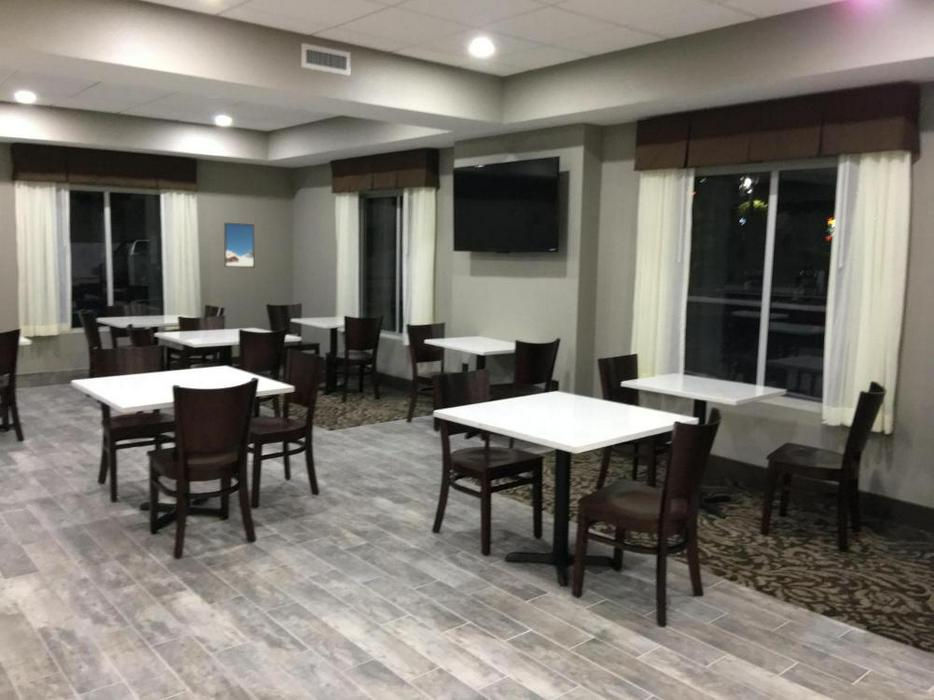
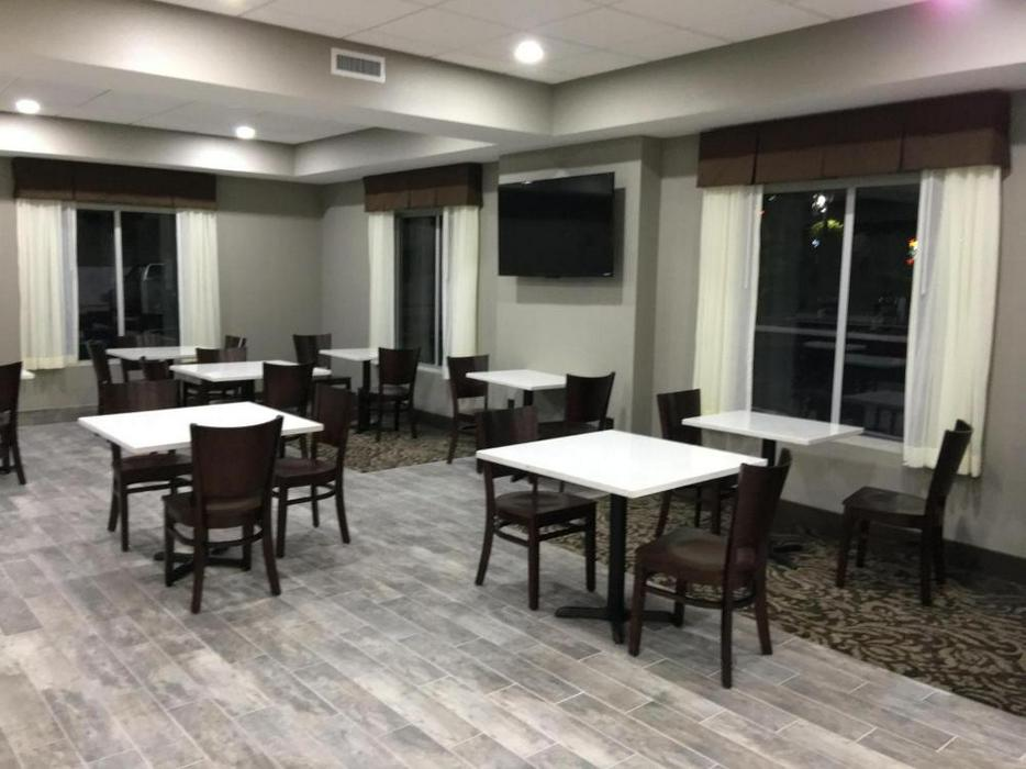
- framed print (239, 245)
